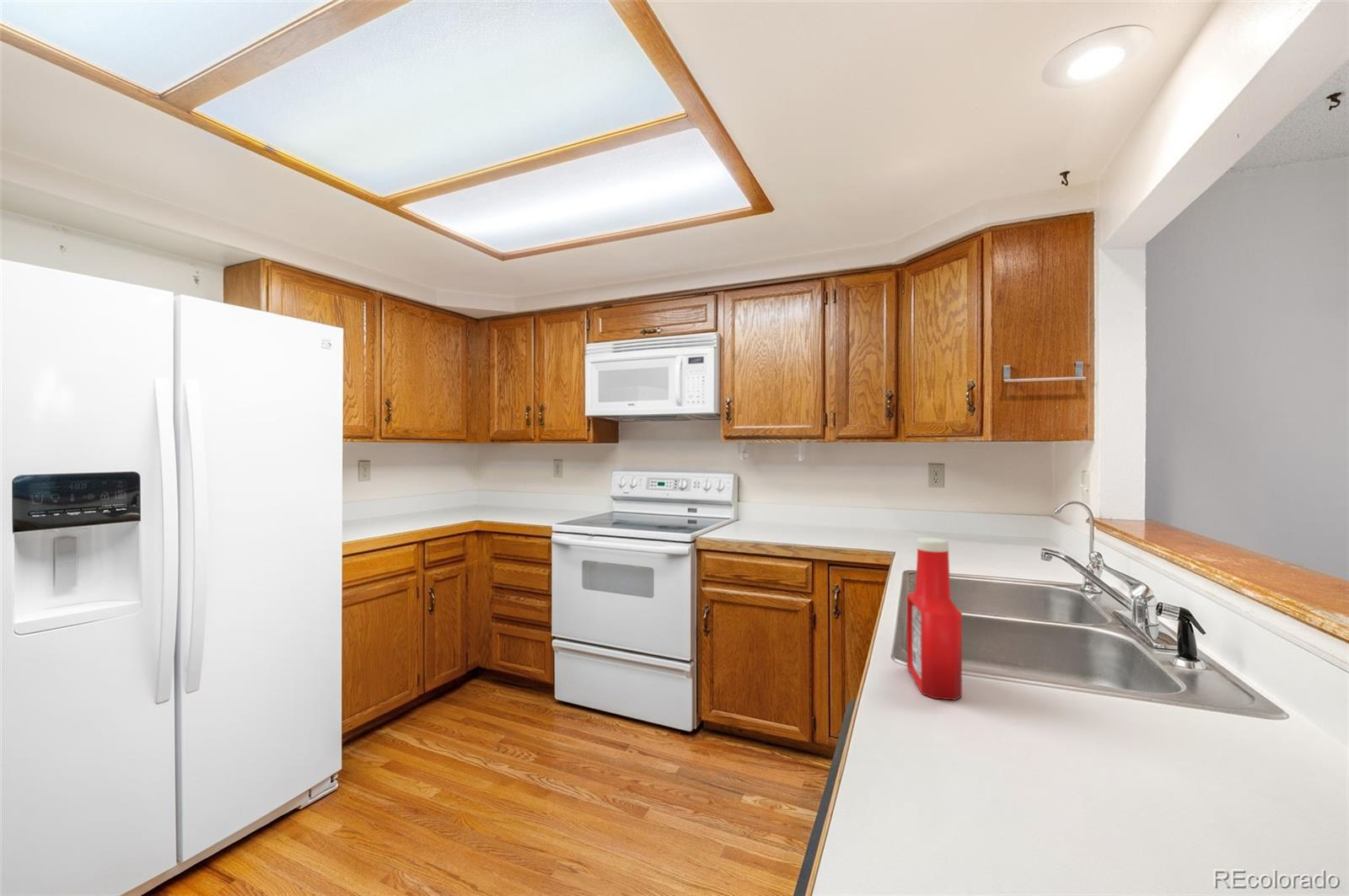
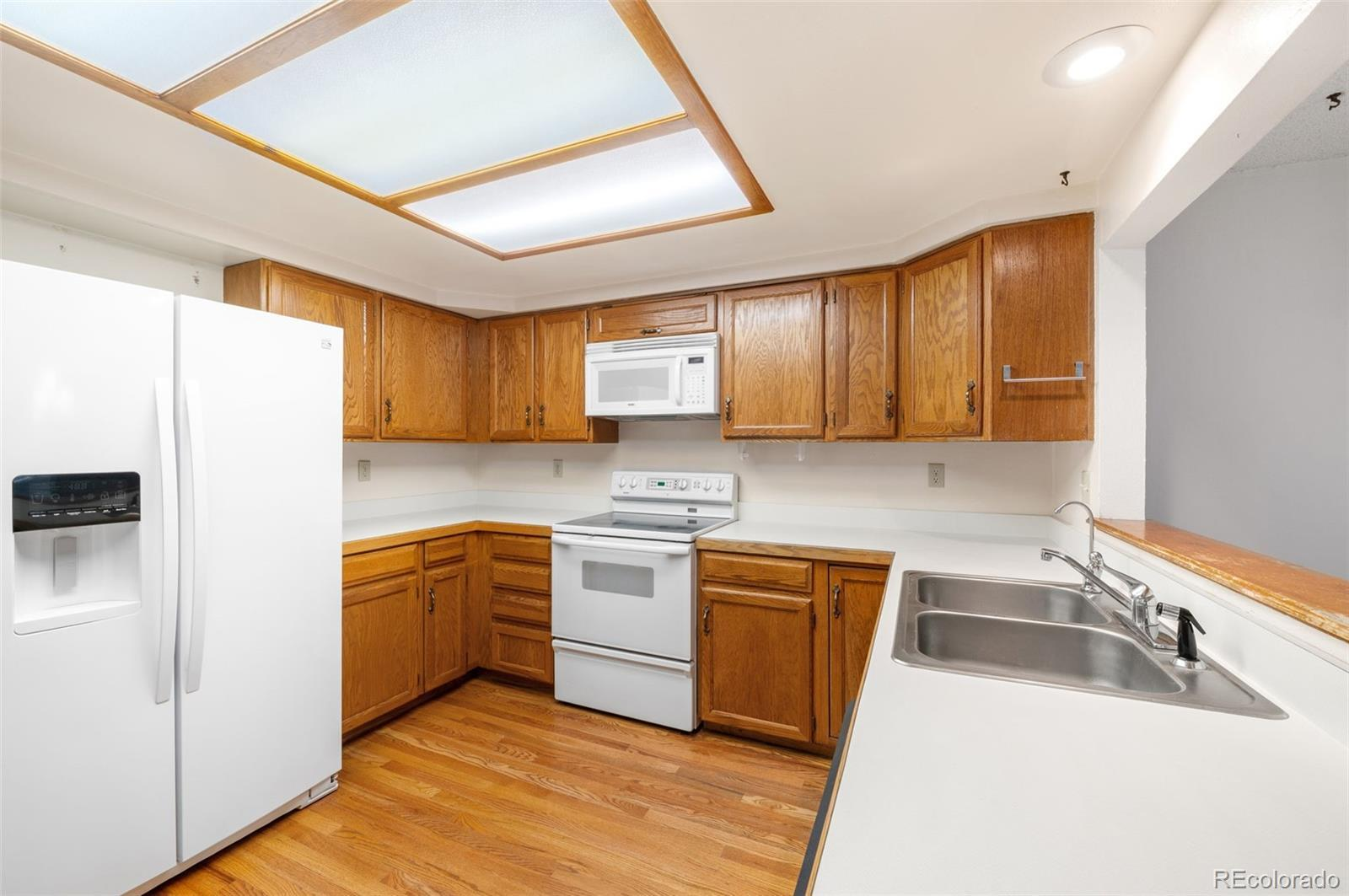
- soap bottle (932, 610)
